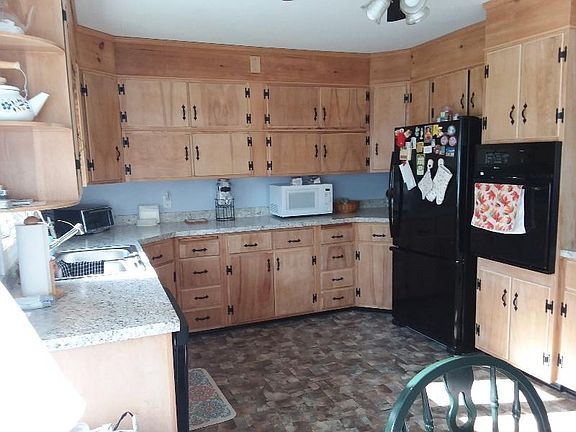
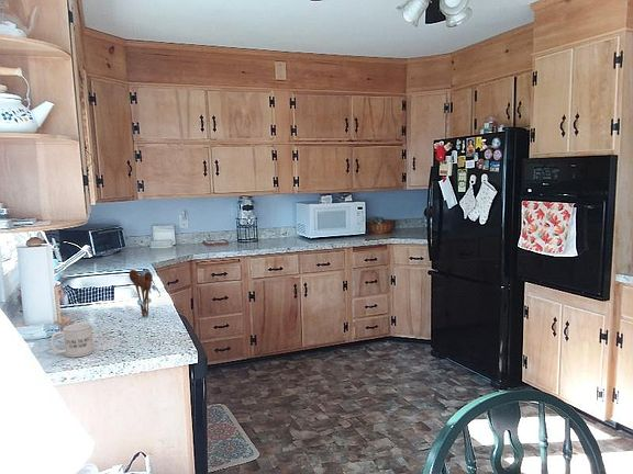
+ mug (71, 340)
+ utensil holder (142, 292)
